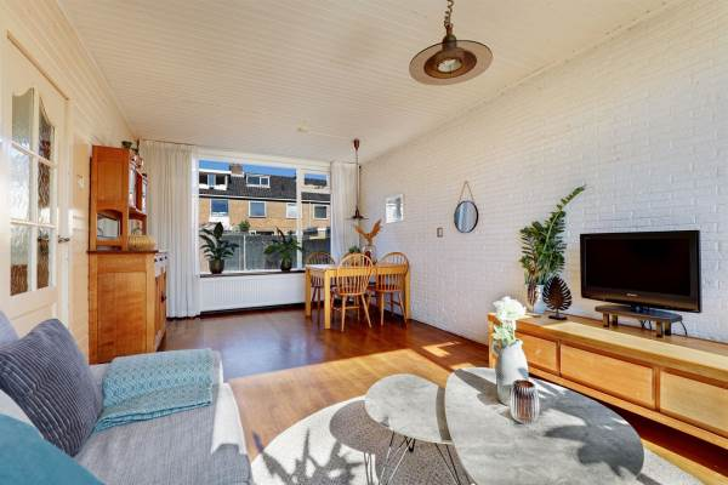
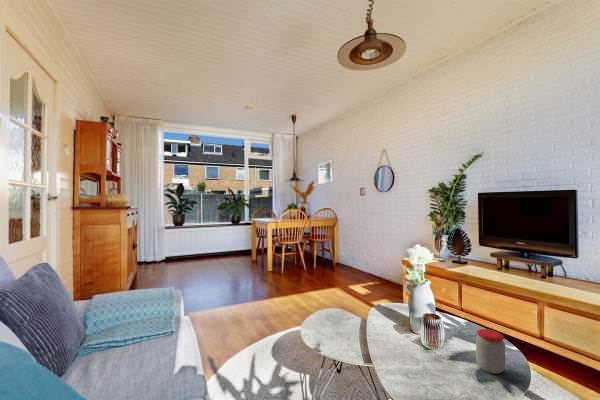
+ jar (490, 350)
